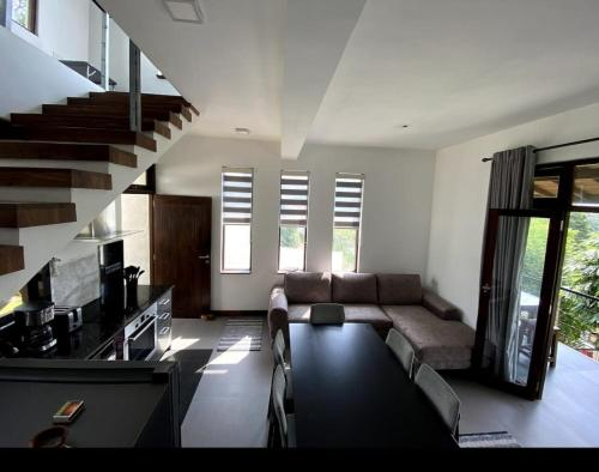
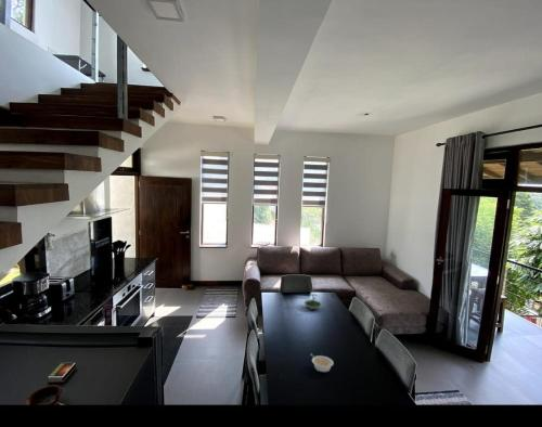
+ terrarium (312, 293)
+ legume (321, 363)
